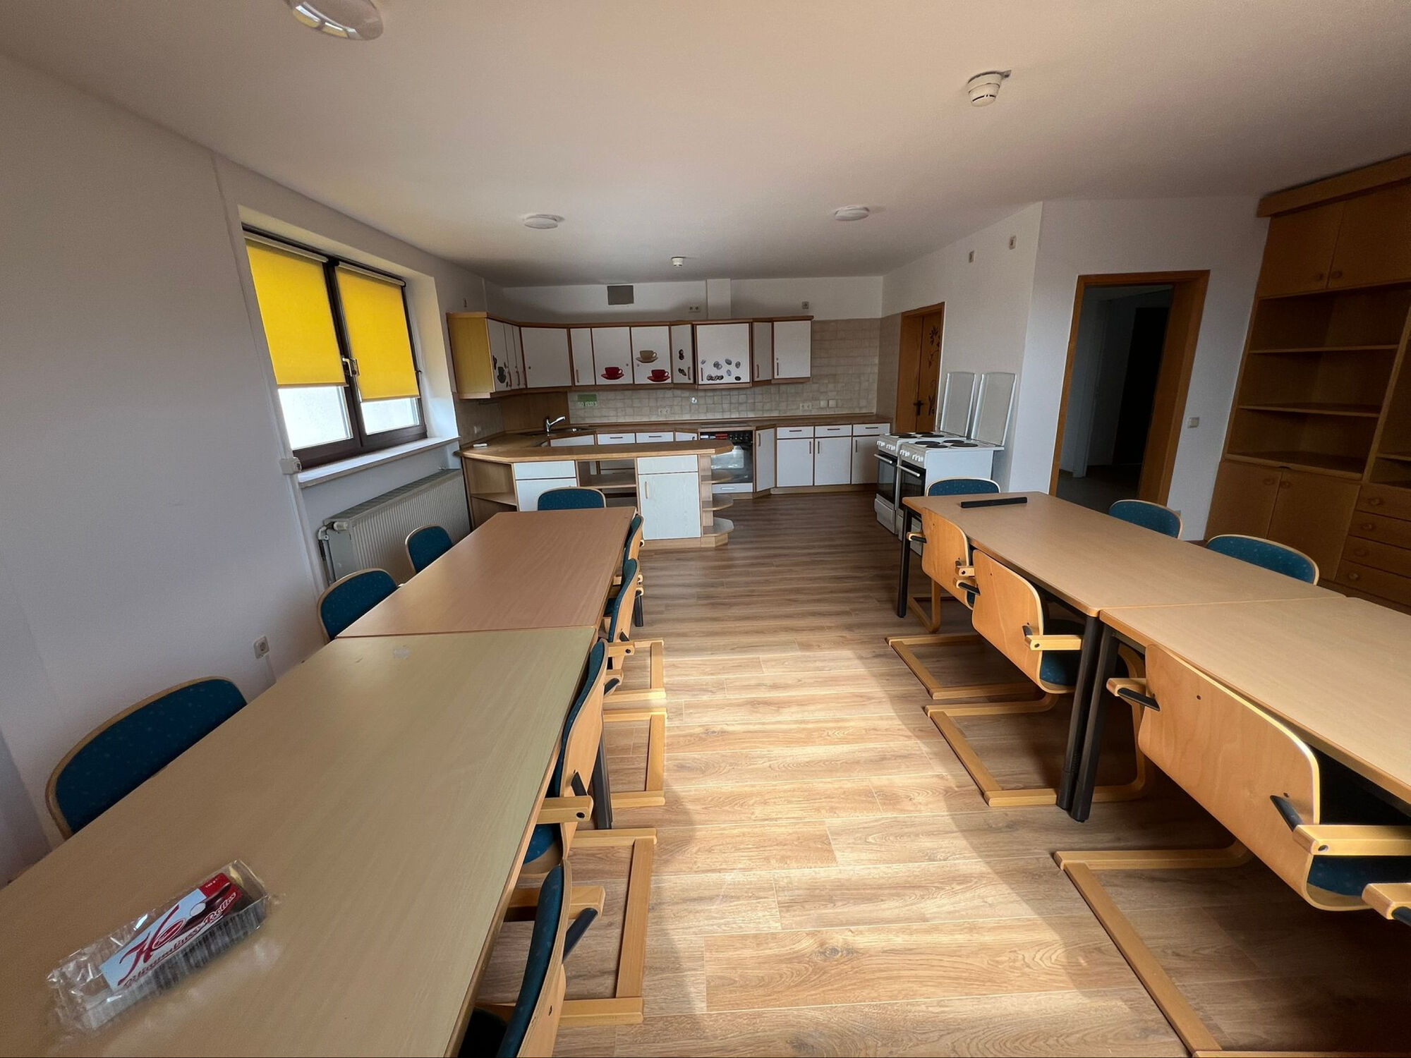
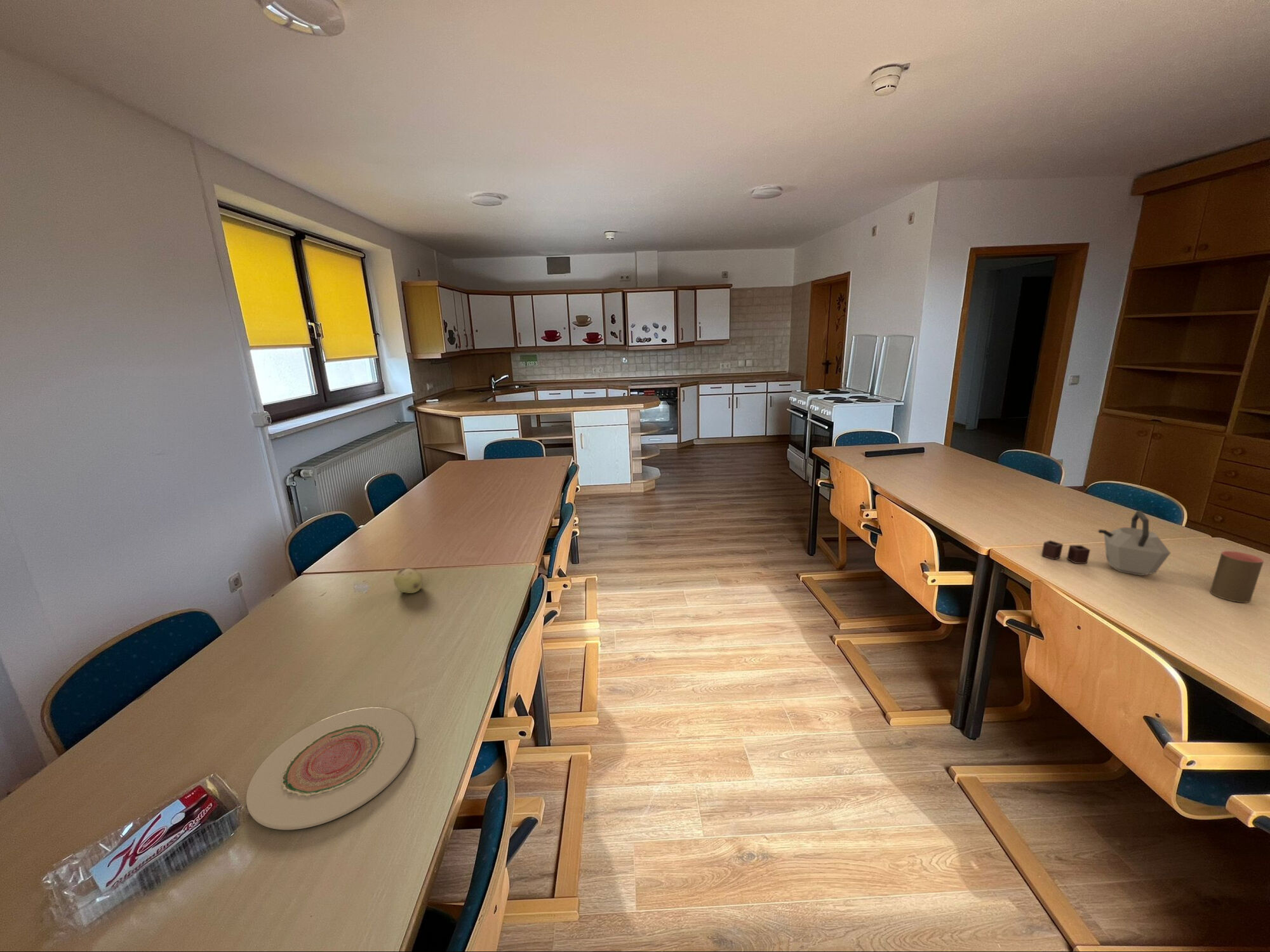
+ kettle (1104, 538)
+ cup (1236, 576)
+ plate (337, 759)
+ fruit (409, 579)
